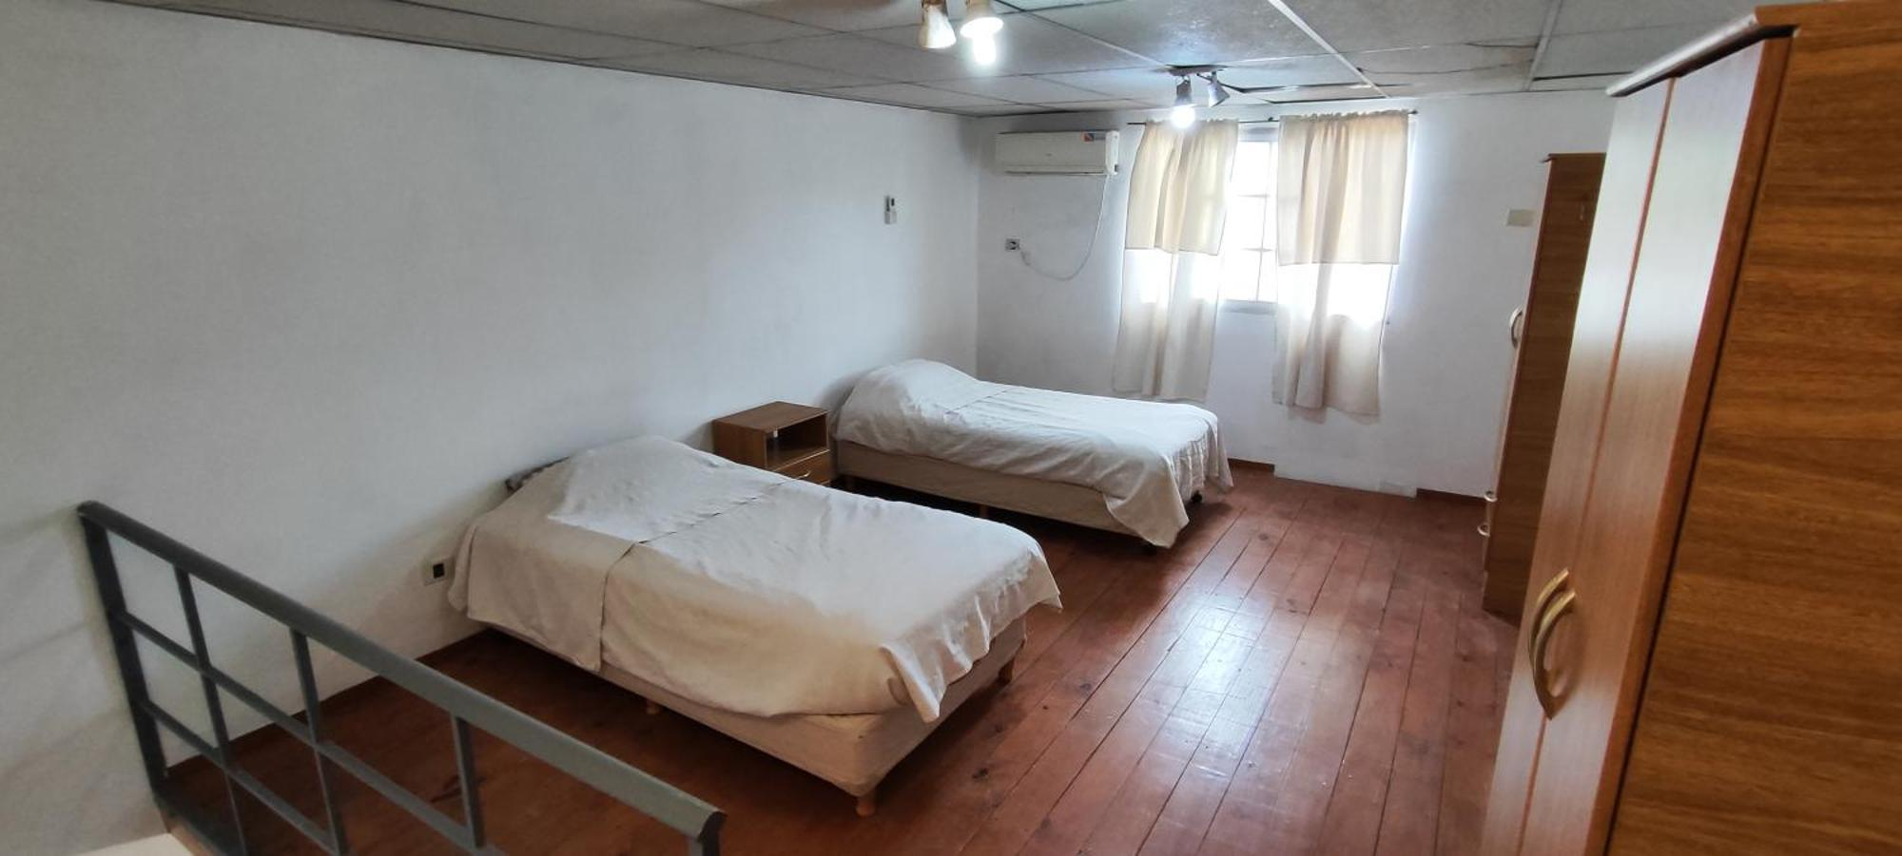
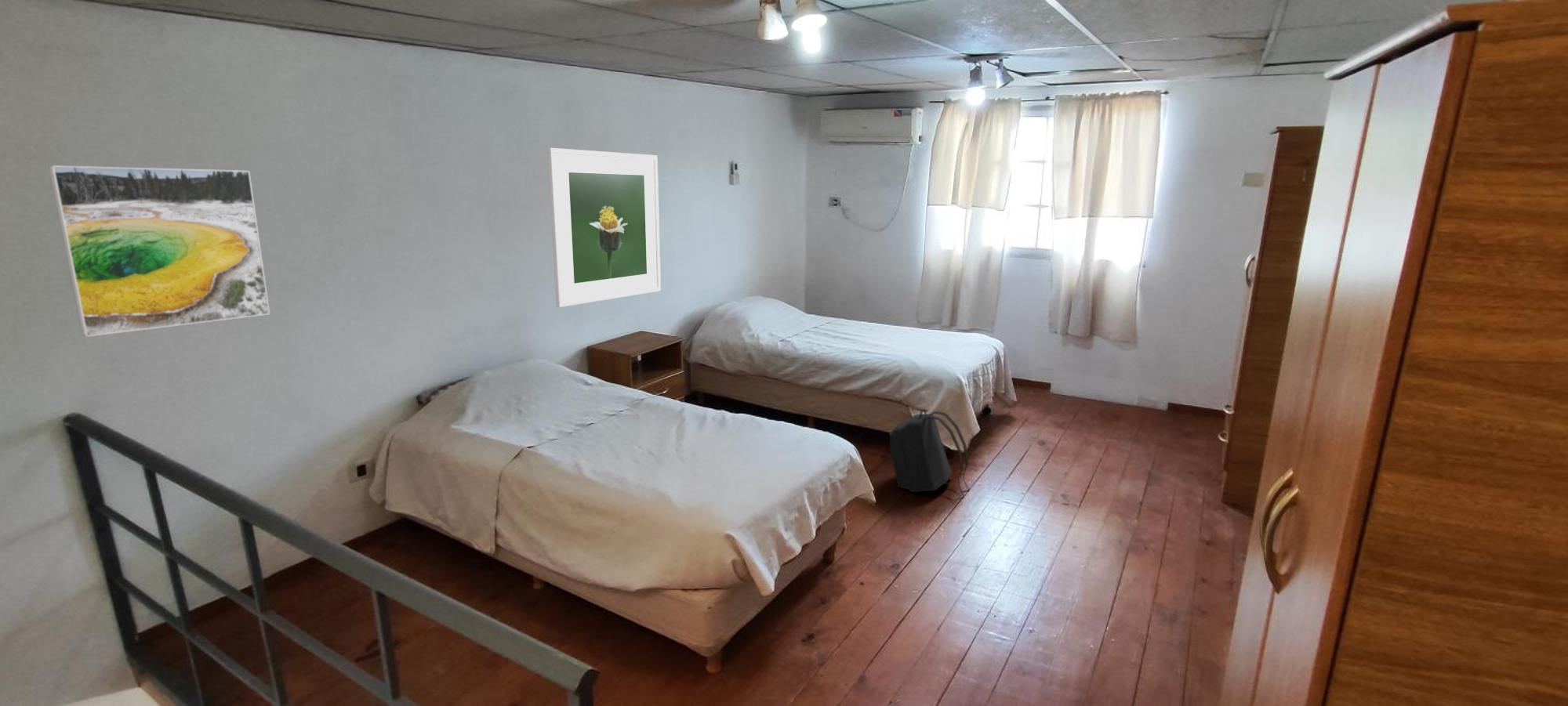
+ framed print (609, 226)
+ backpack (931, 448)
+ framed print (171, 248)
